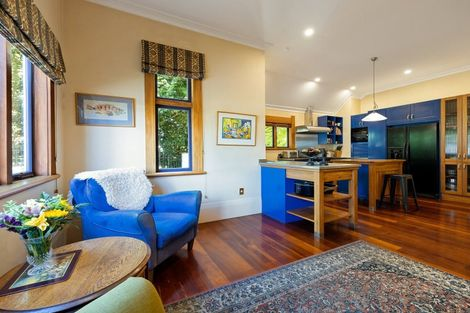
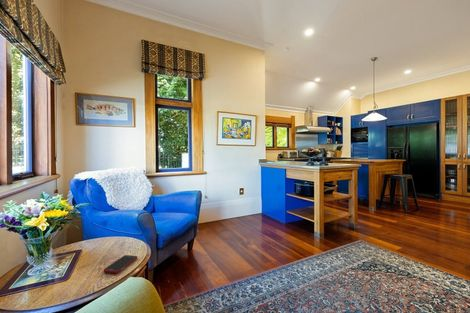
+ cell phone (121, 263)
